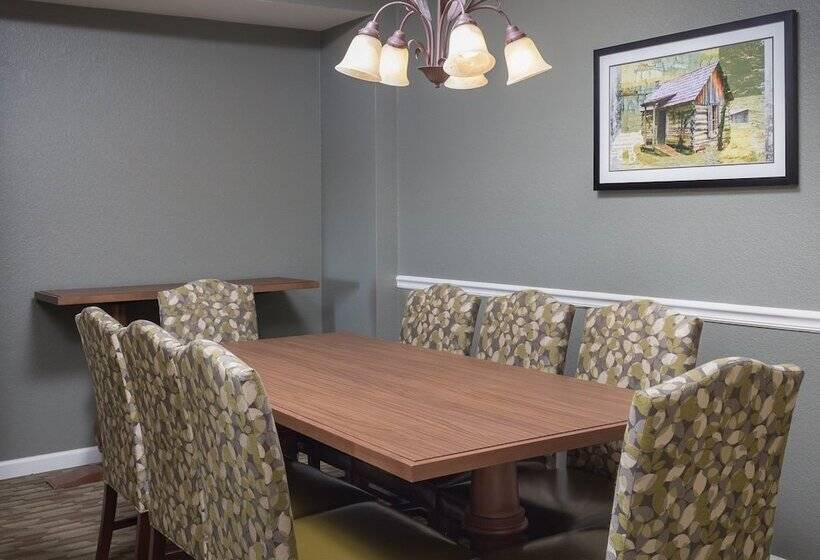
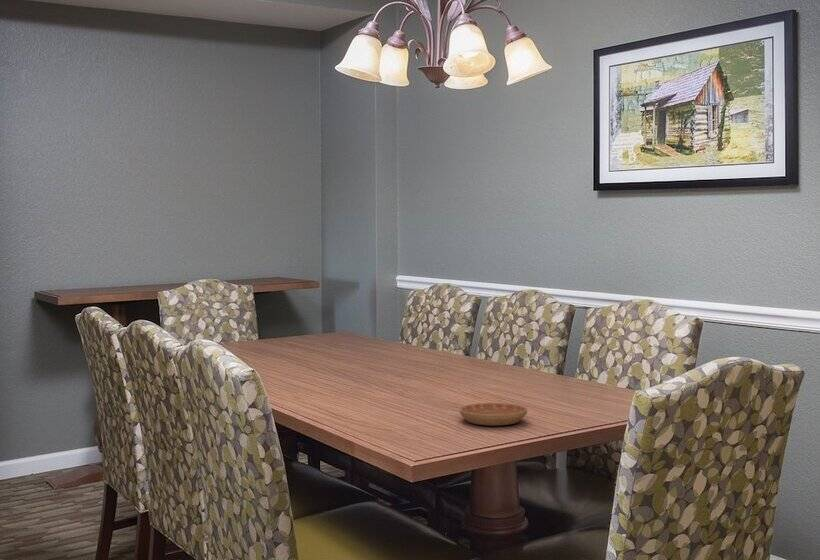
+ saucer (493, 414)
